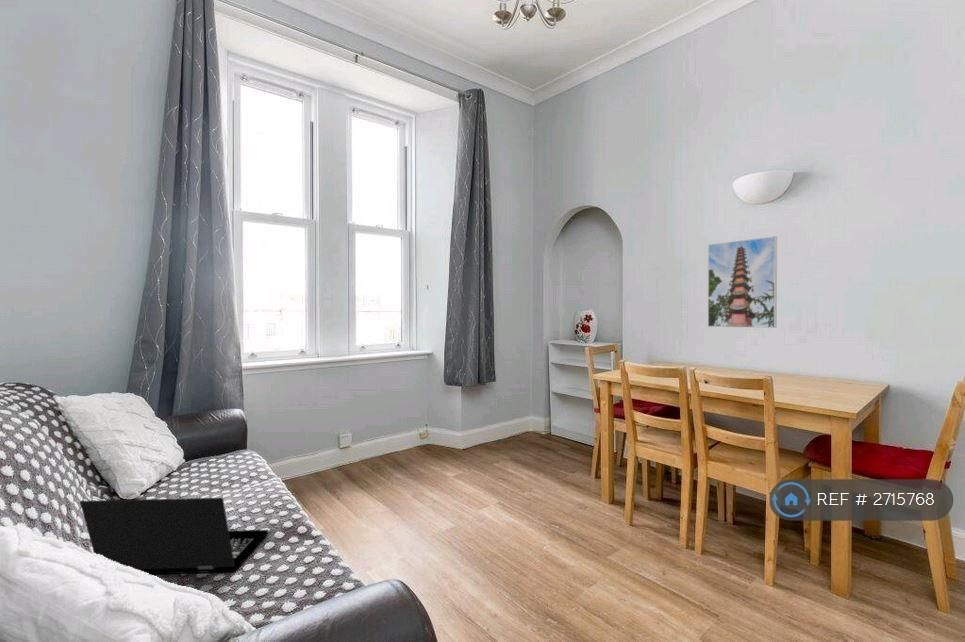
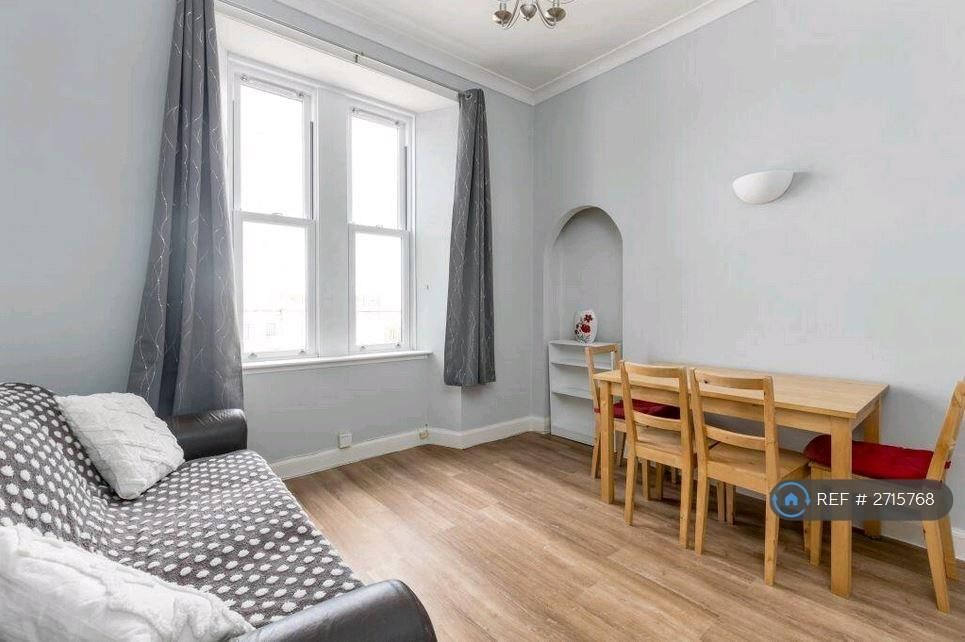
- laptop (185, 518)
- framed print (740, 284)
